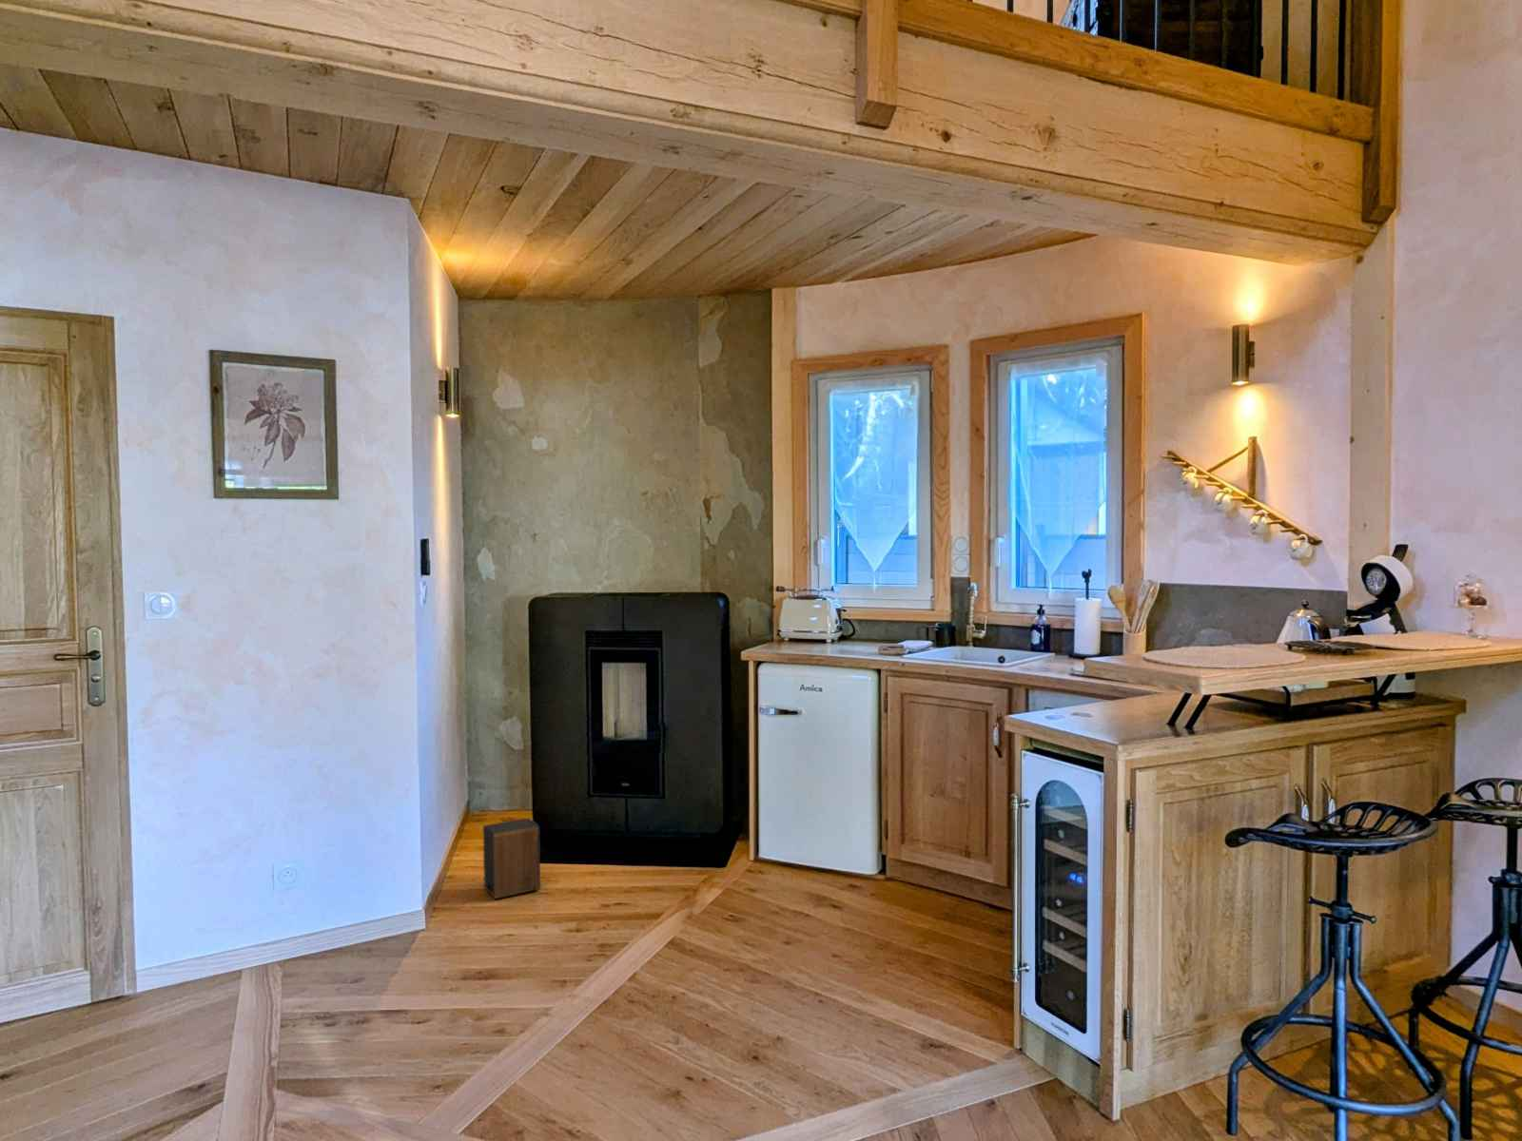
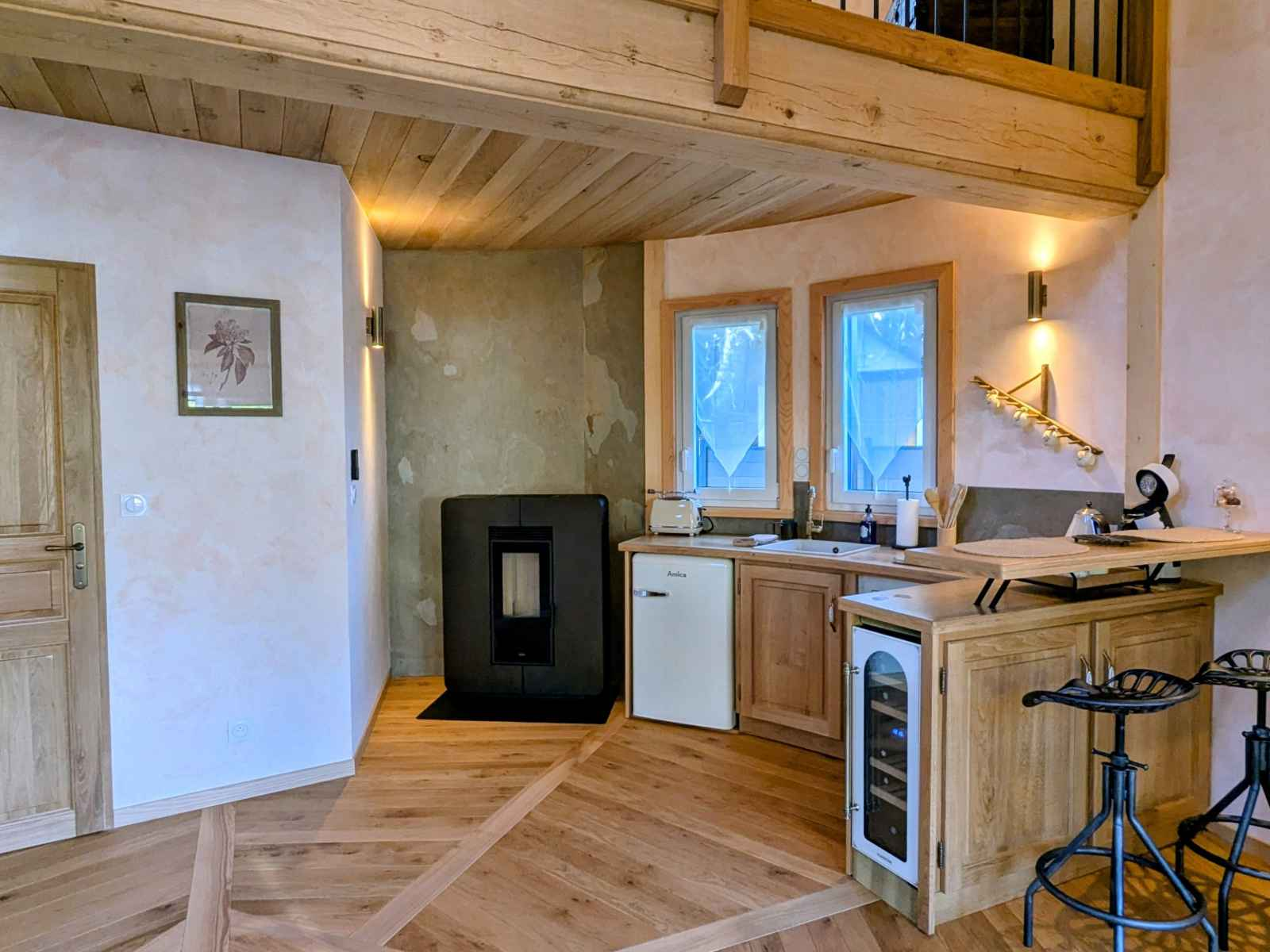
- speaker (511, 858)
